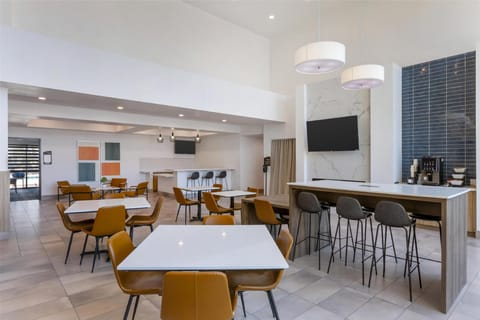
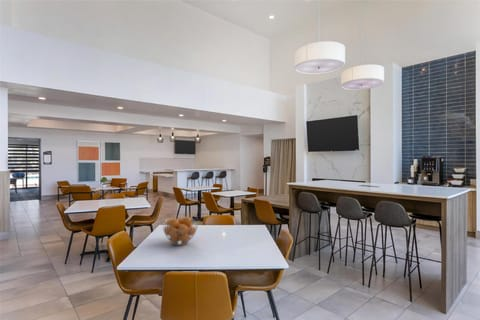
+ fruit basket (180, 230)
